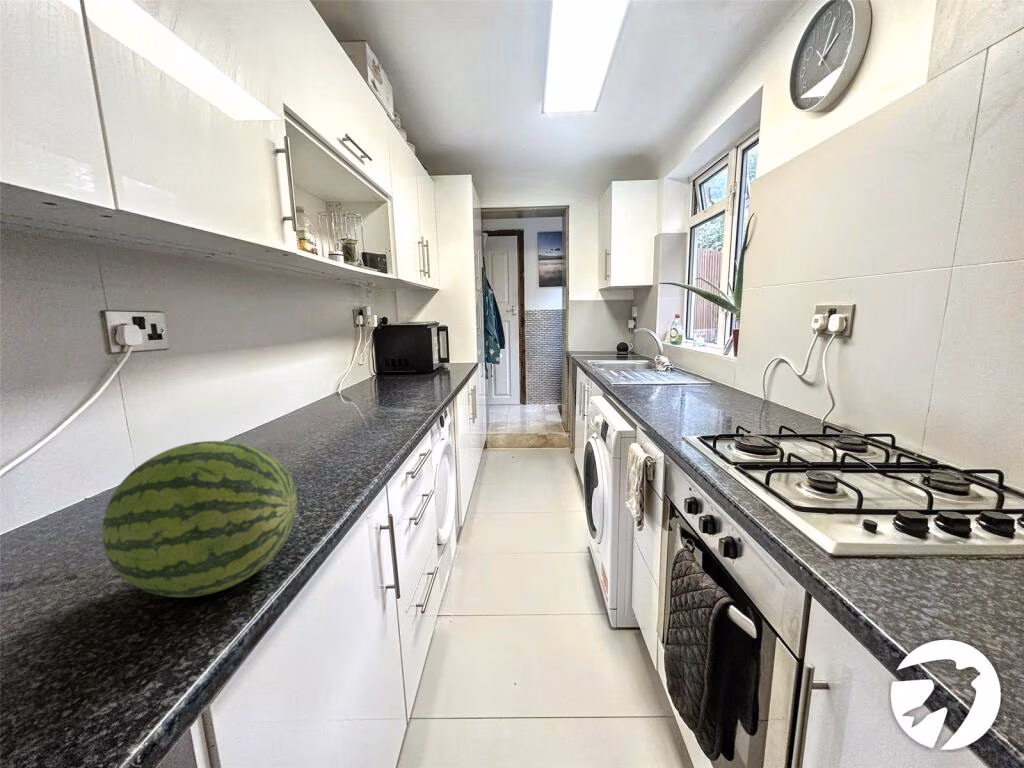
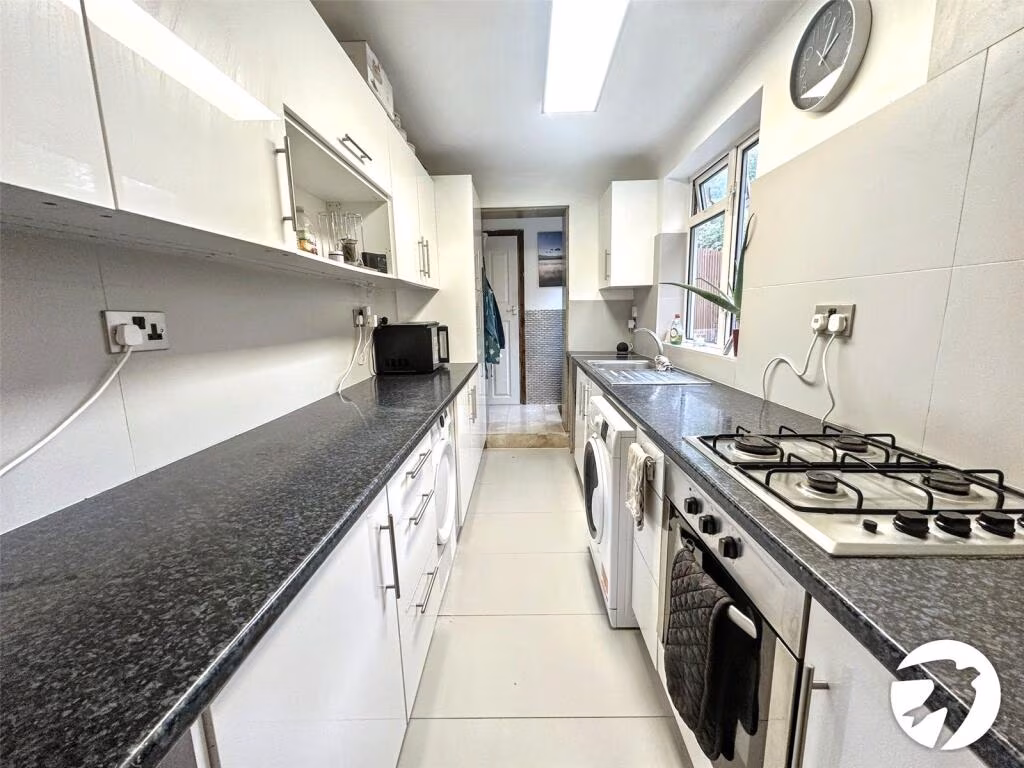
- fruit (211, 512)
